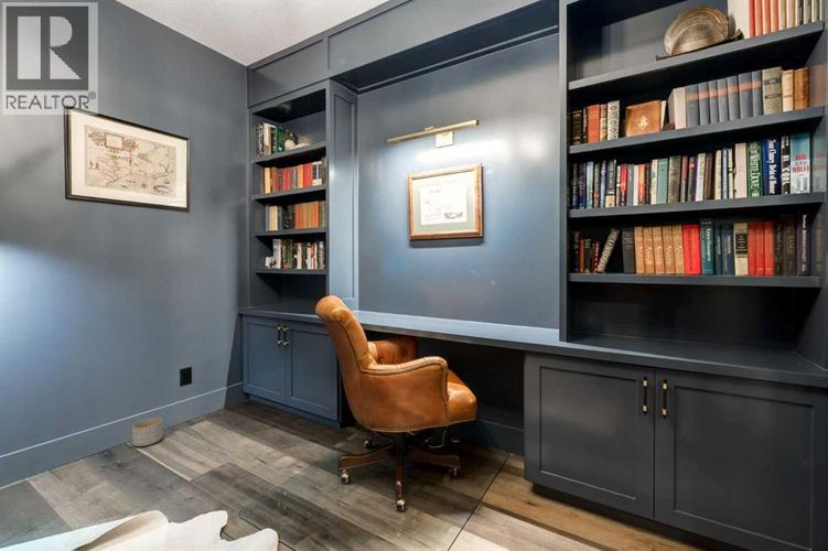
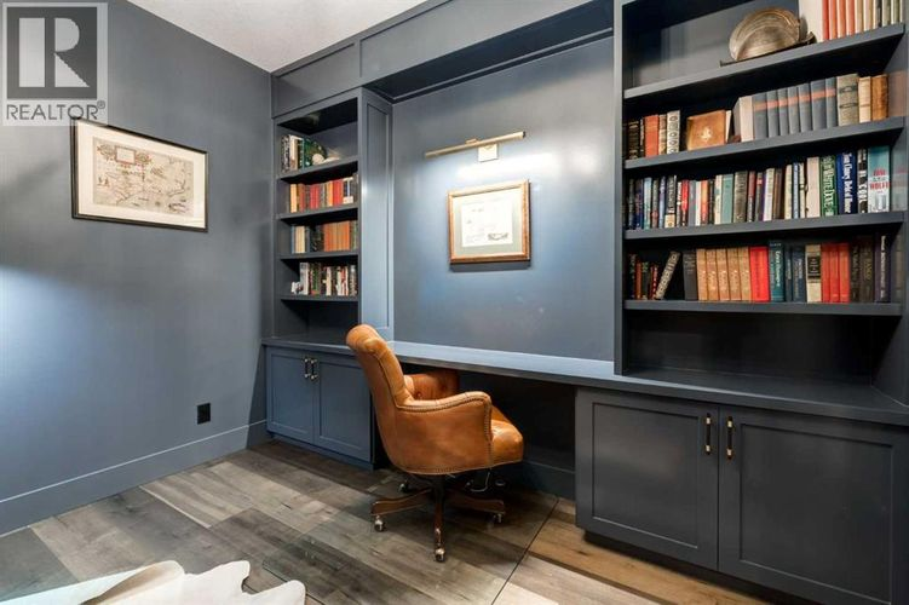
- planter (148, 432)
